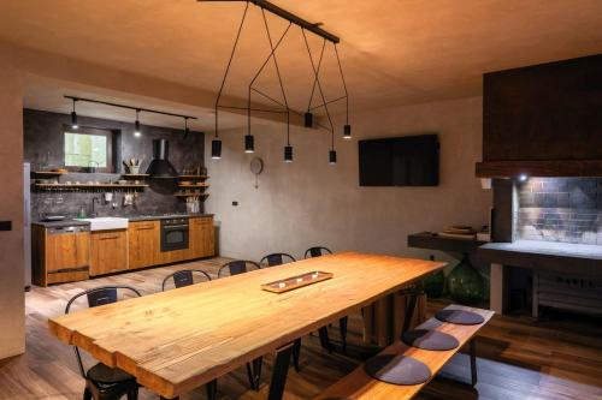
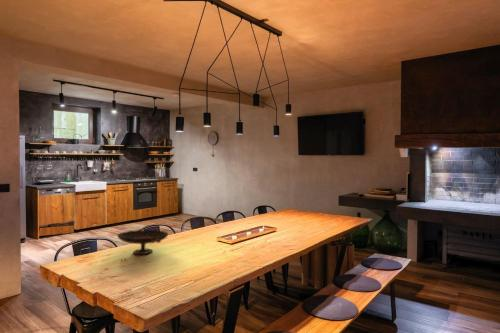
+ decorative bowl (143, 242)
